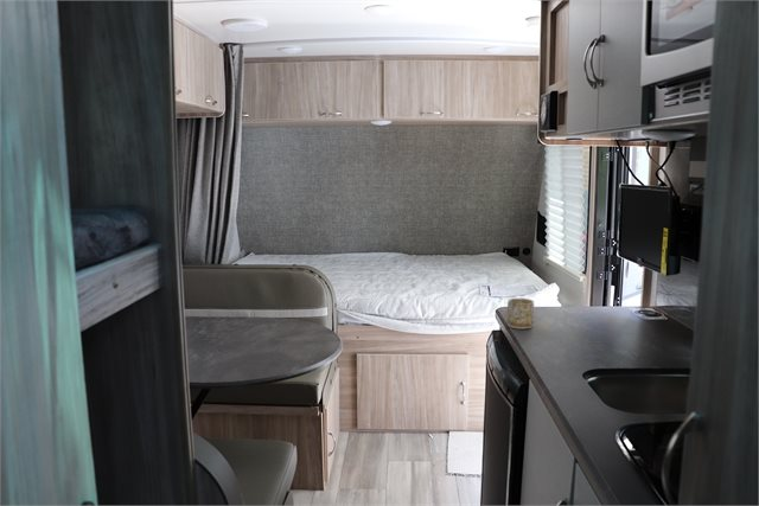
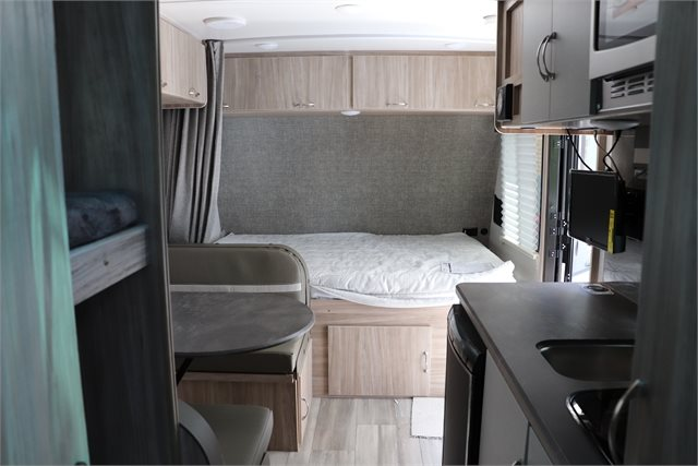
- mug (521, 312)
